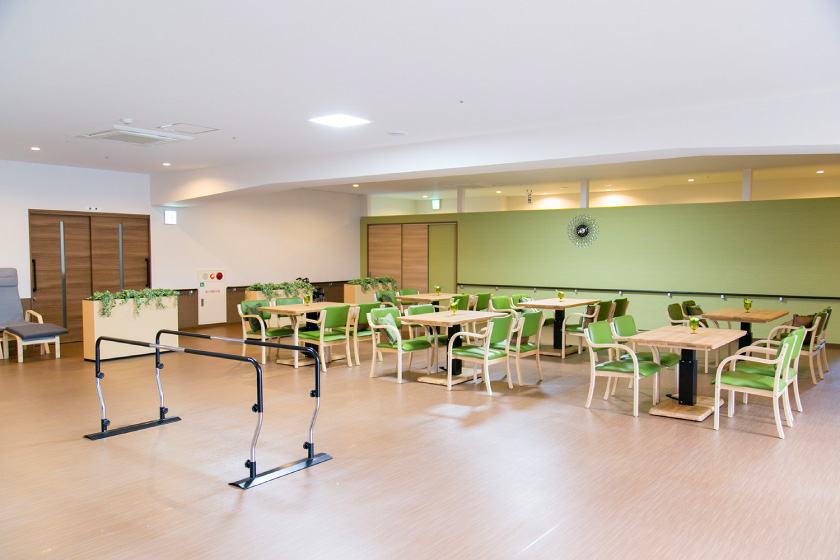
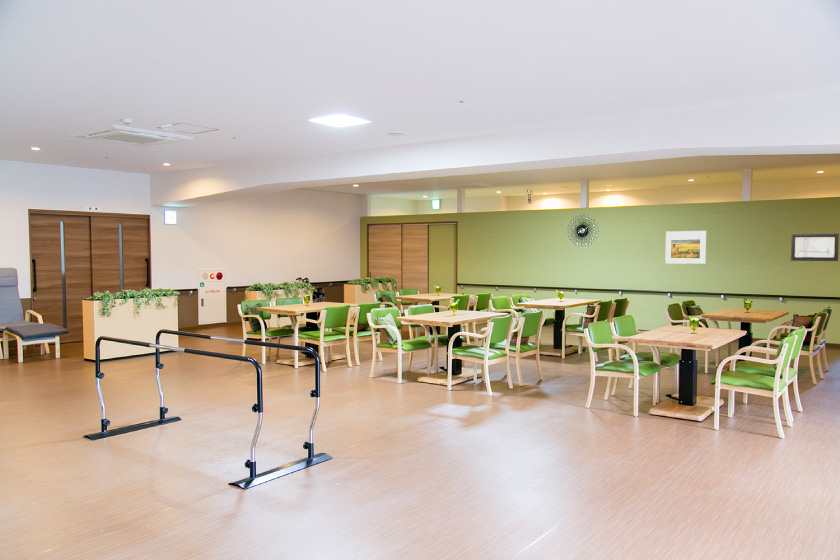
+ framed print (685, 247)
+ wall art (814, 247)
